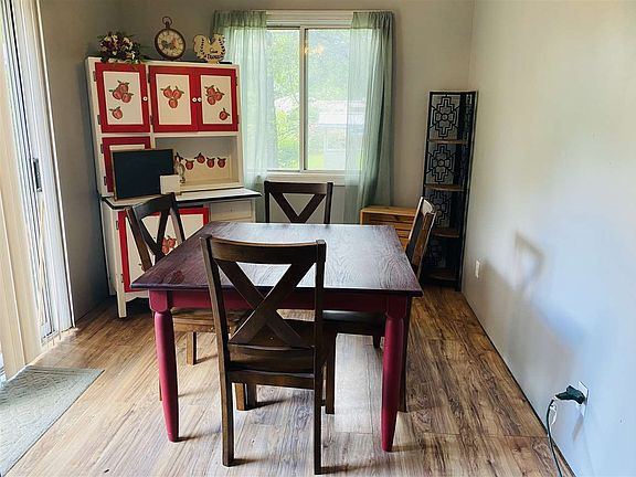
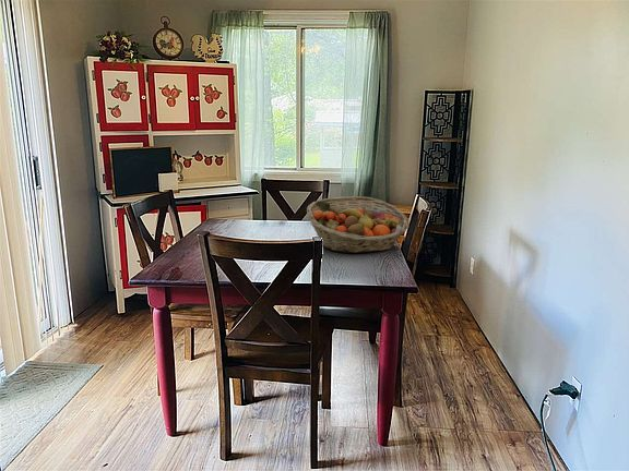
+ fruit basket (357, 224)
